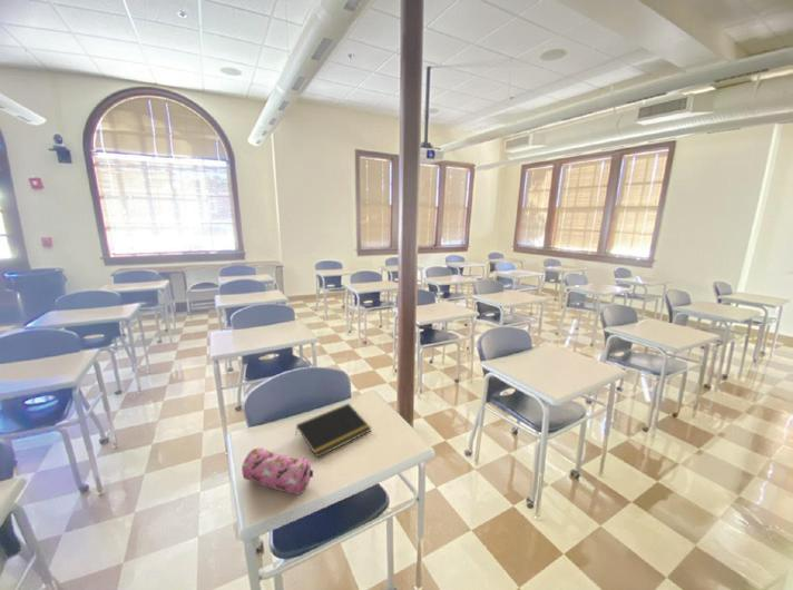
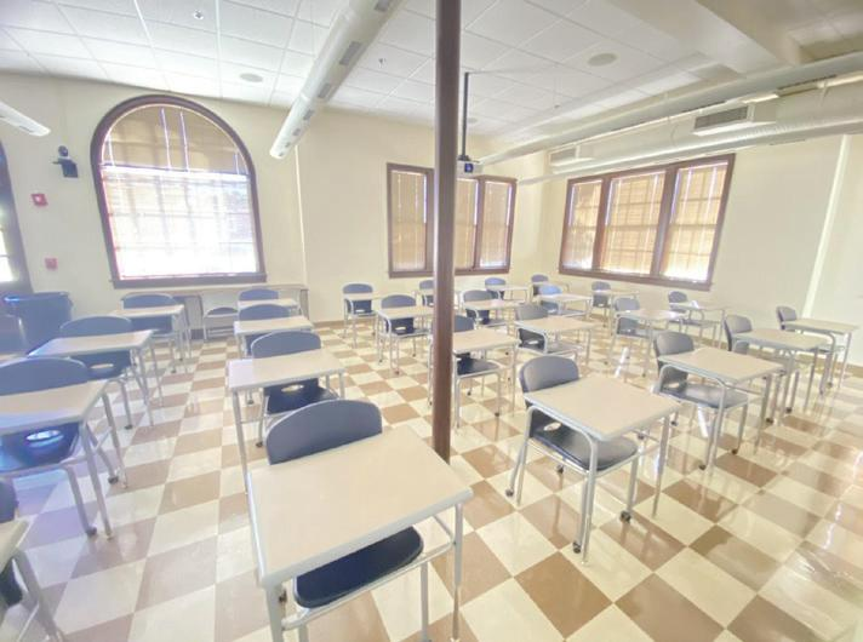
- pencil case (276, 469)
- notepad (334, 427)
